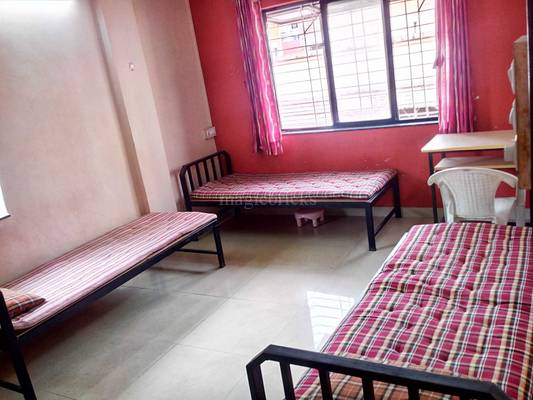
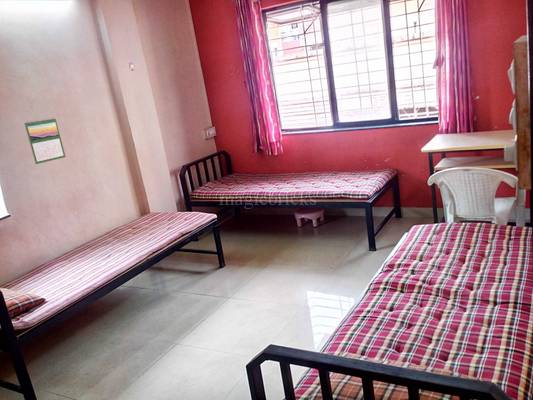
+ calendar (45, 139)
